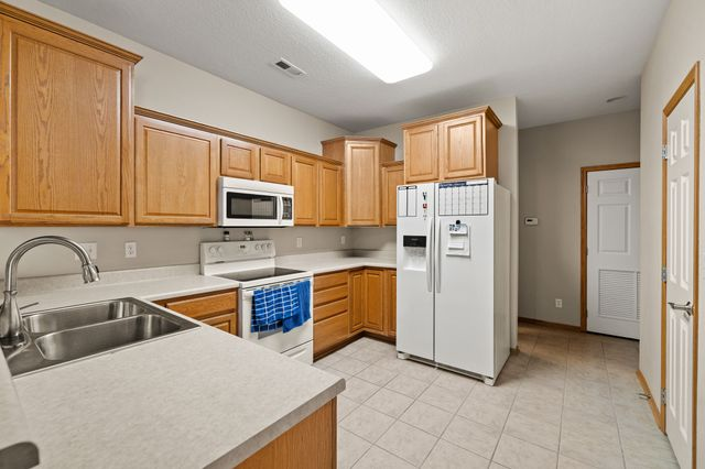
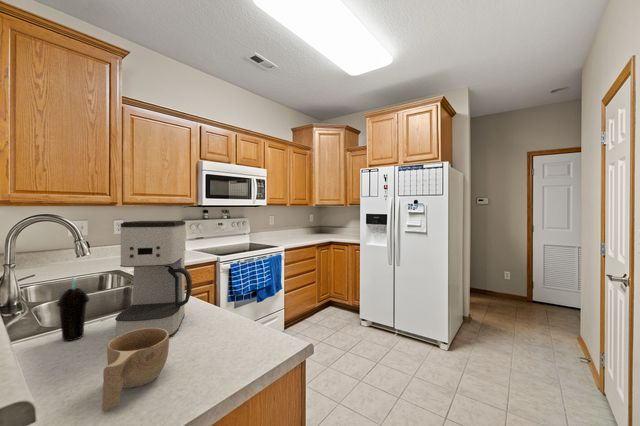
+ coffee maker (158, 274)
+ cup (131, 364)
+ cup (73, 307)
